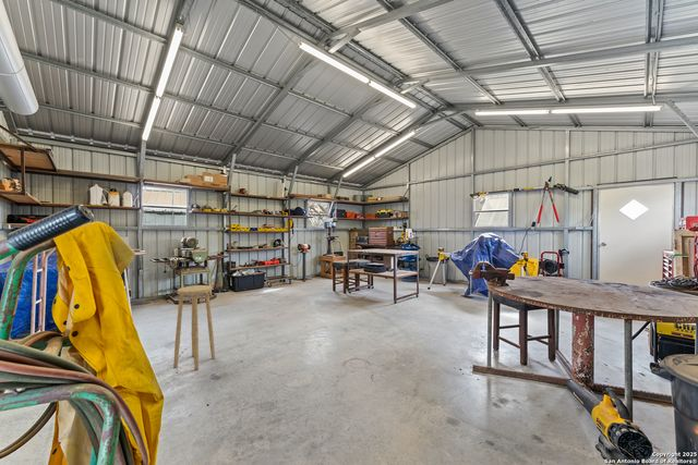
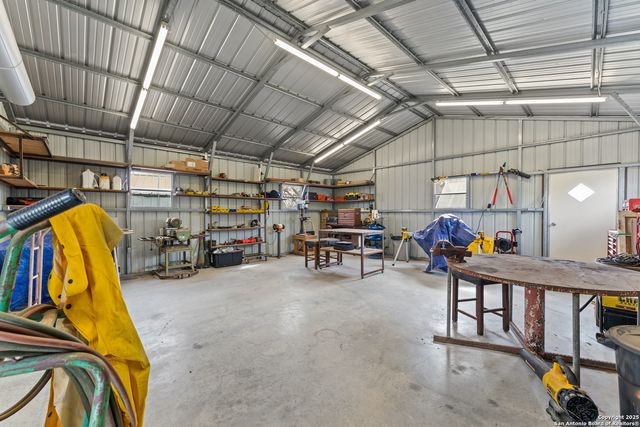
- stool (195, 325)
